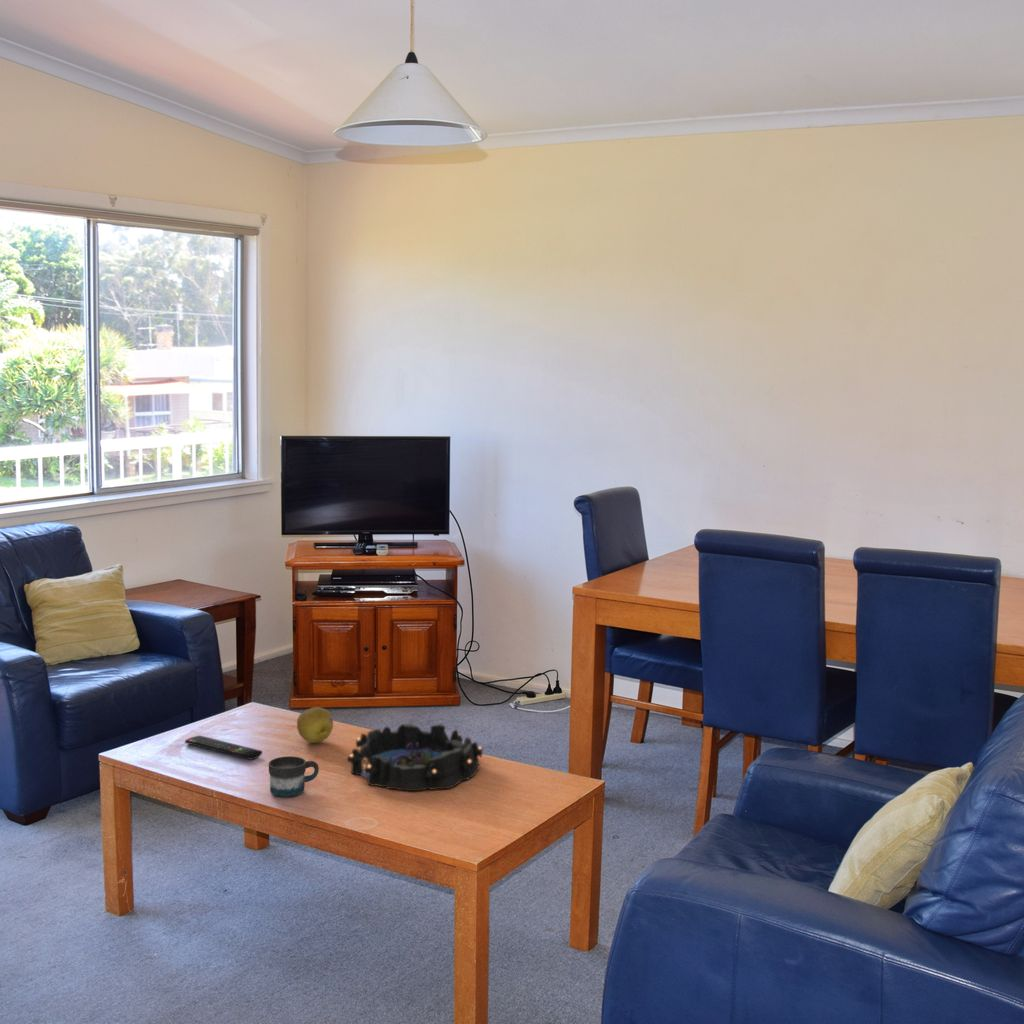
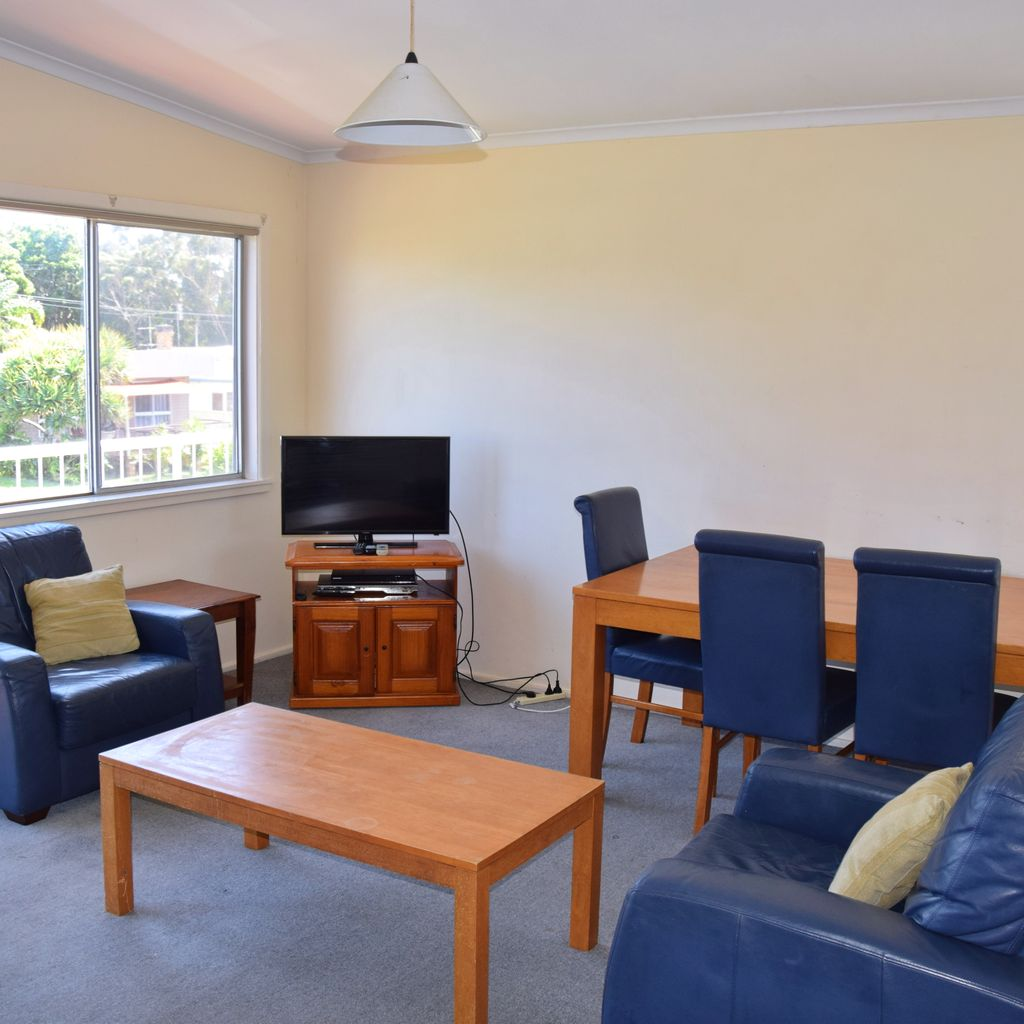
- mug (290, 775)
- decorative bowl (415, 753)
- fruit (315, 725)
- remote control (222, 747)
